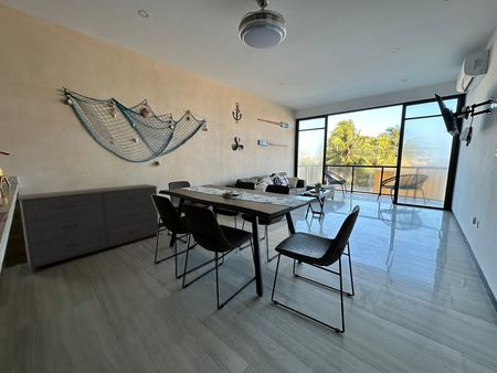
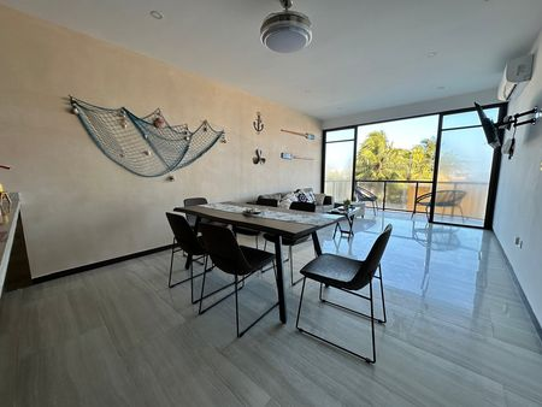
- dresser (99, 219)
